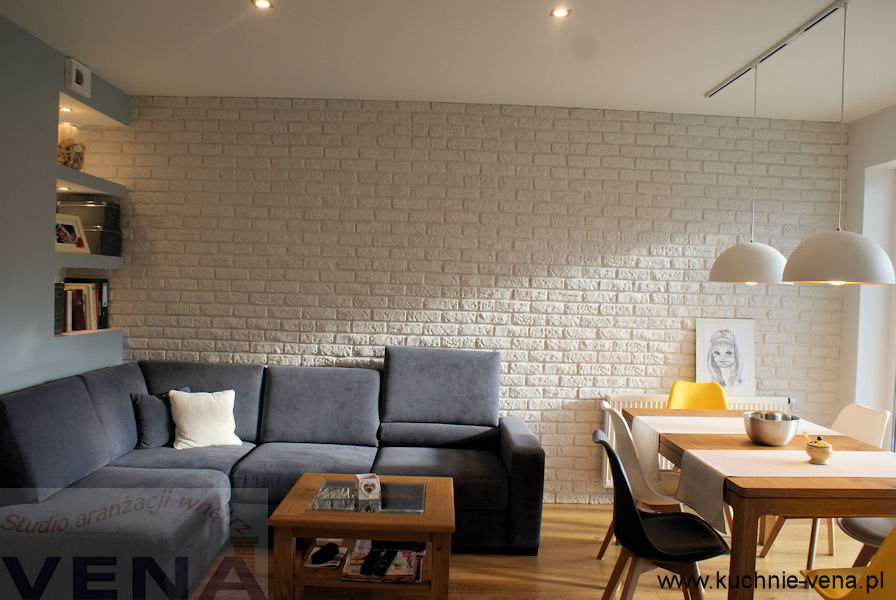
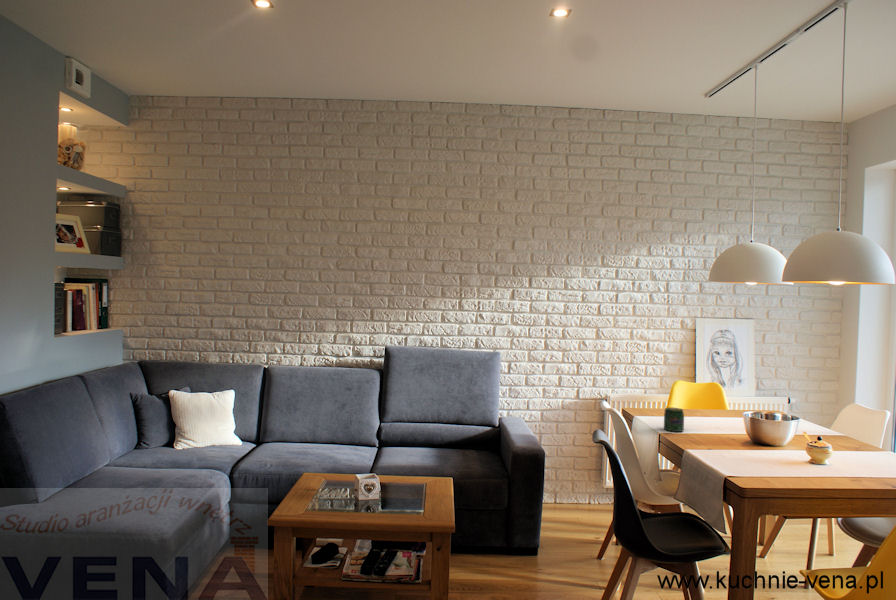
+ jar (673, 419)
